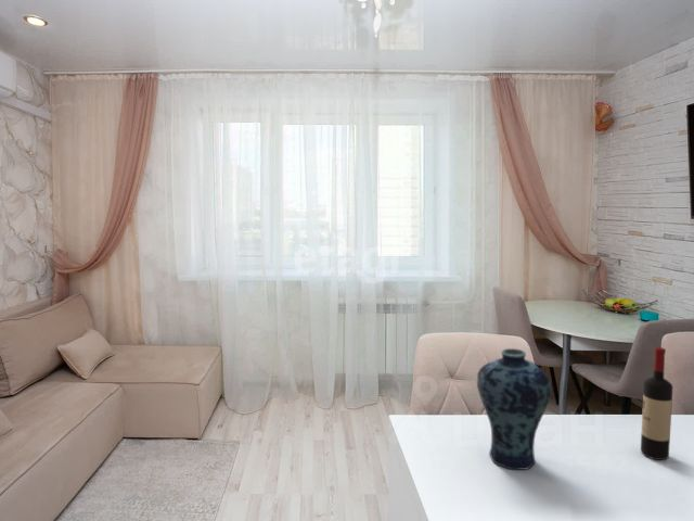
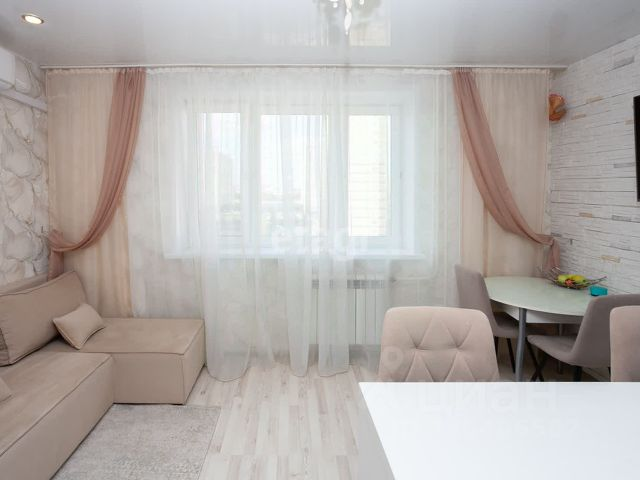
- vase (512, 406)
- wine bottle (657, 402)
